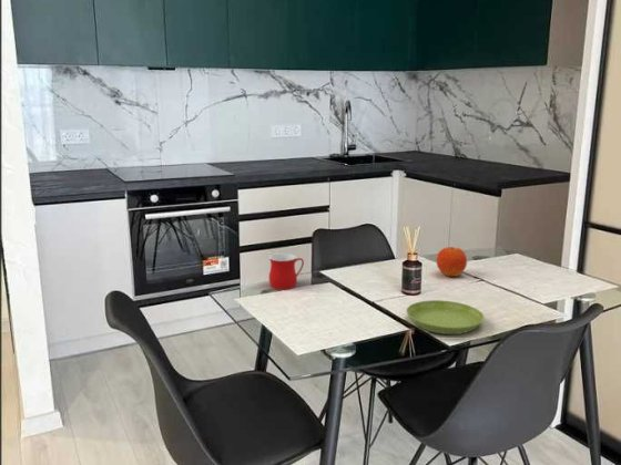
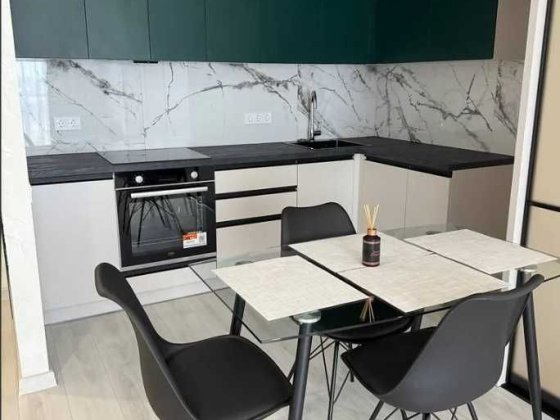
- fruit (451, 260)
- saucer (444, 318)
- mug (286, 271)
